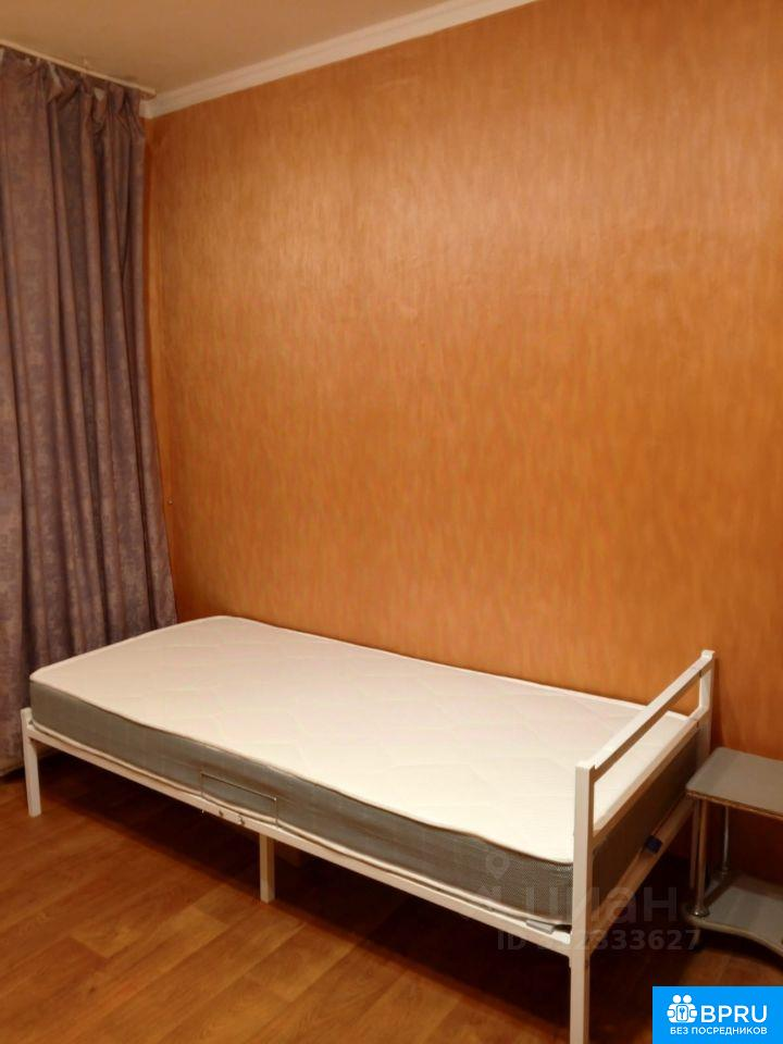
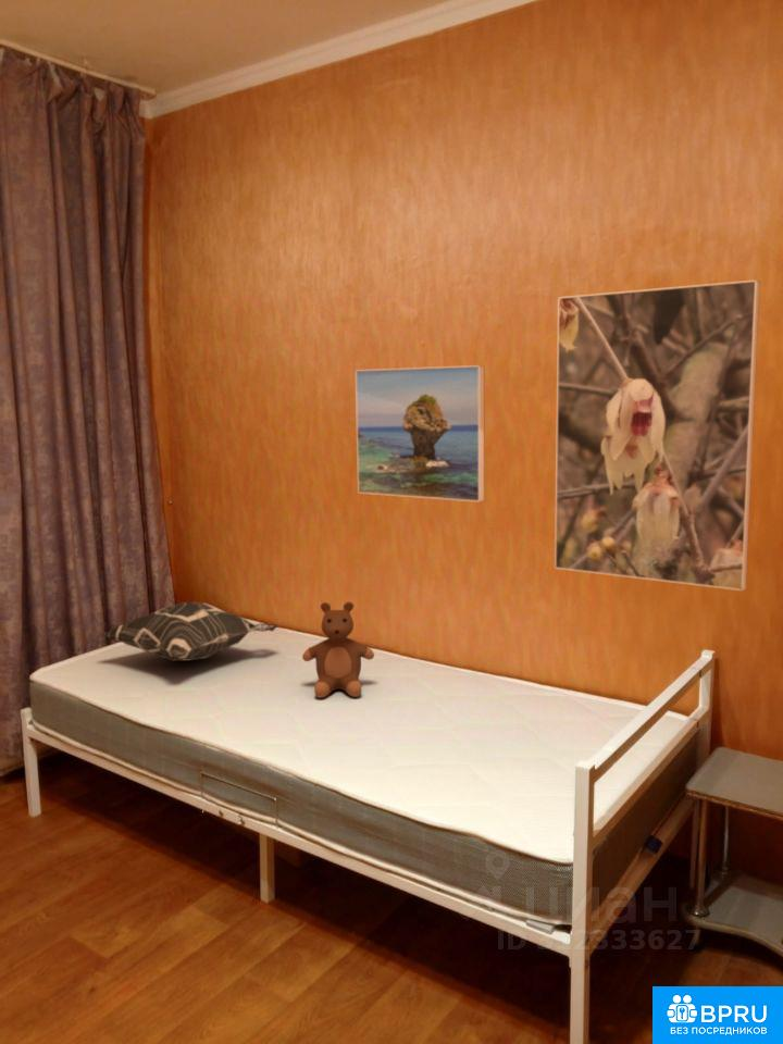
+ decorative pillow (191, 630)
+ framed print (648, 437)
+ teddy bear (337, 647)
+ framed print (417, 433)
